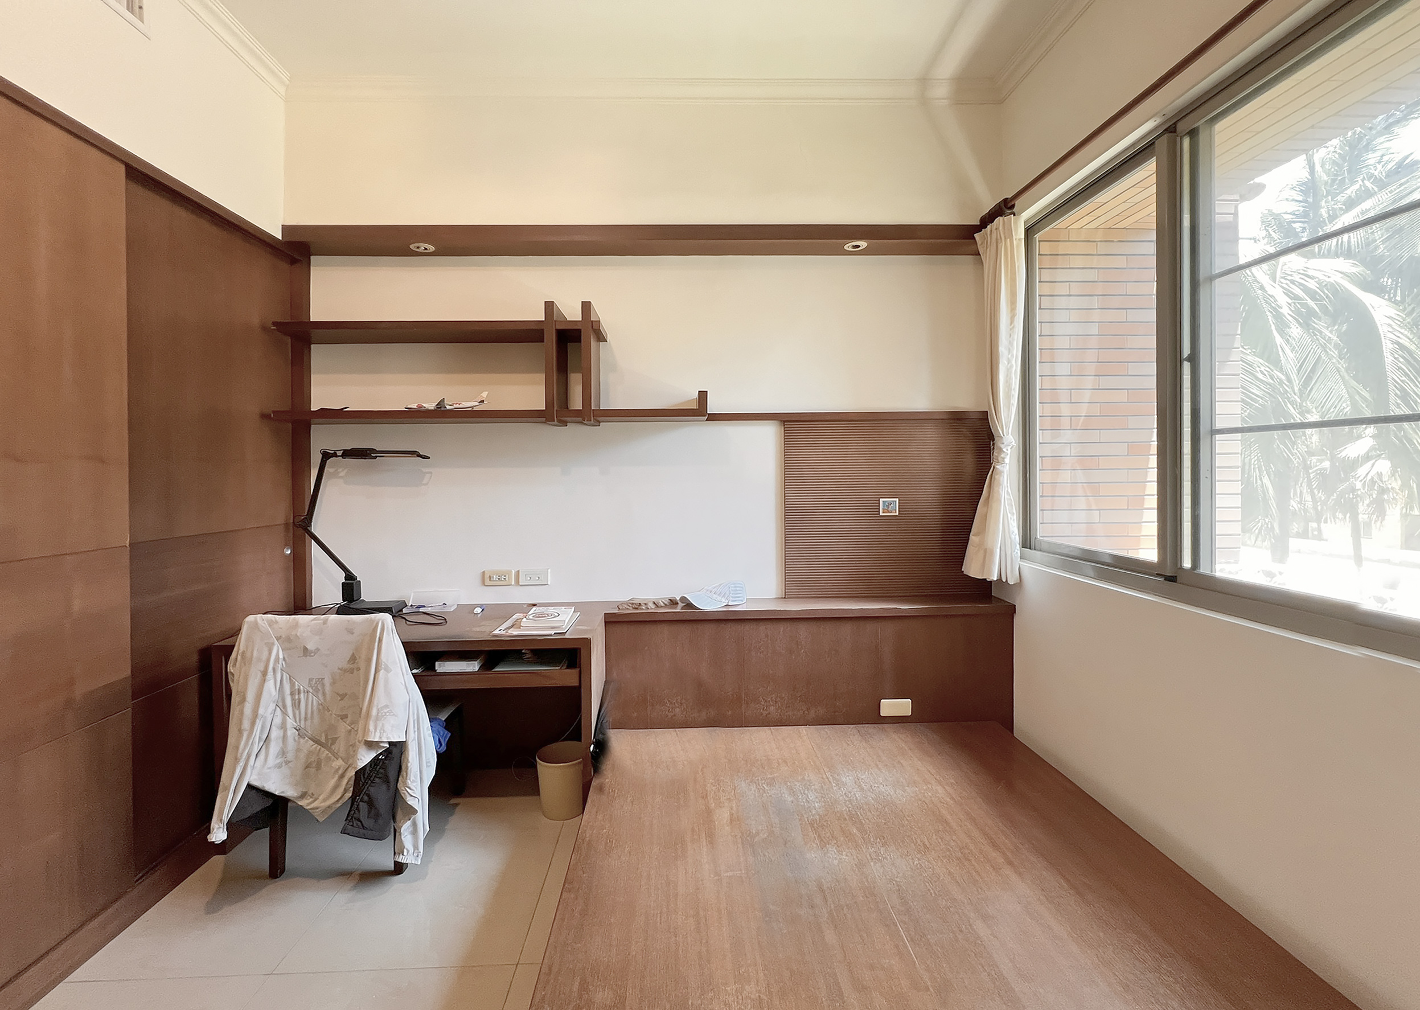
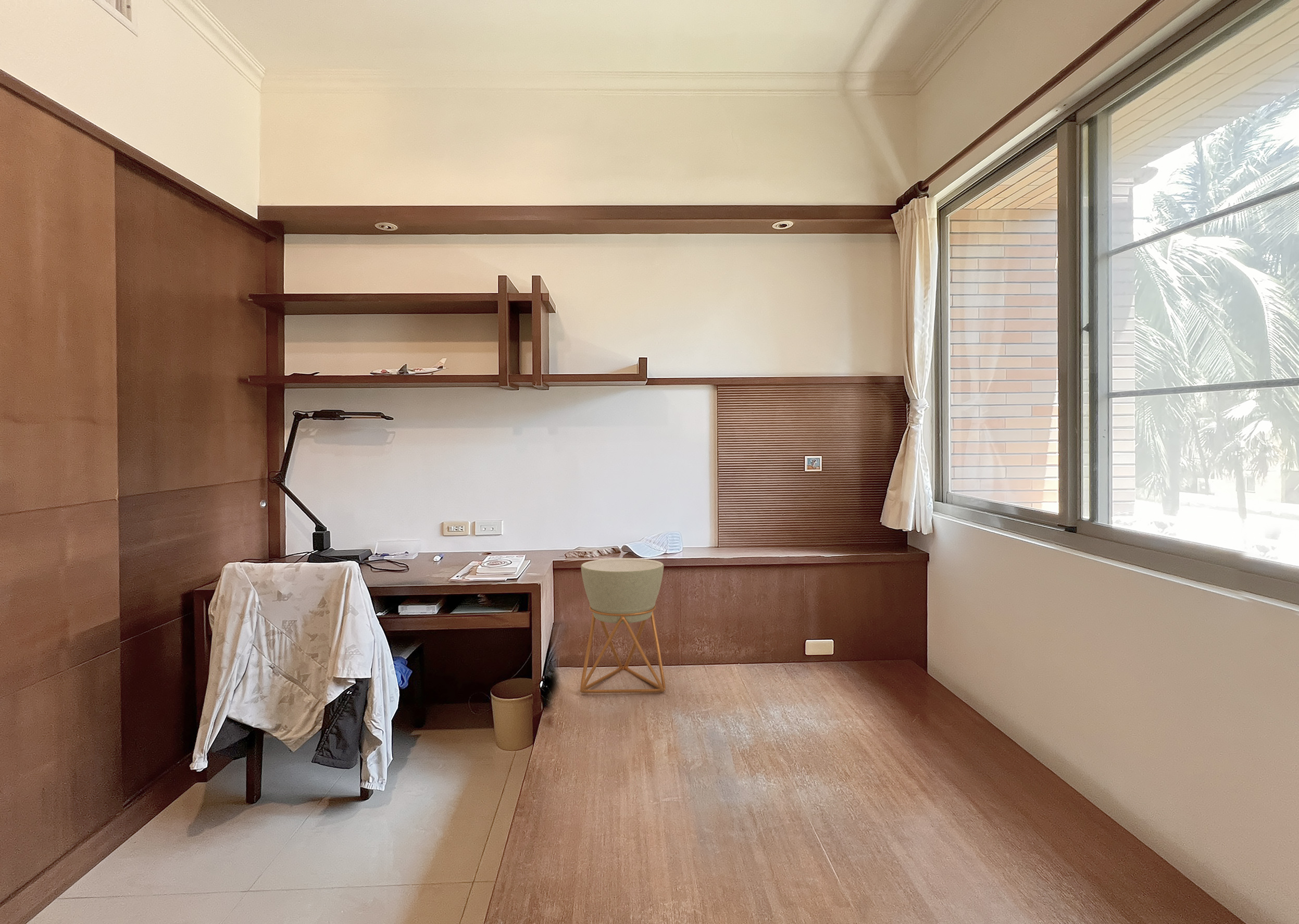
+ planter (622, 623)
